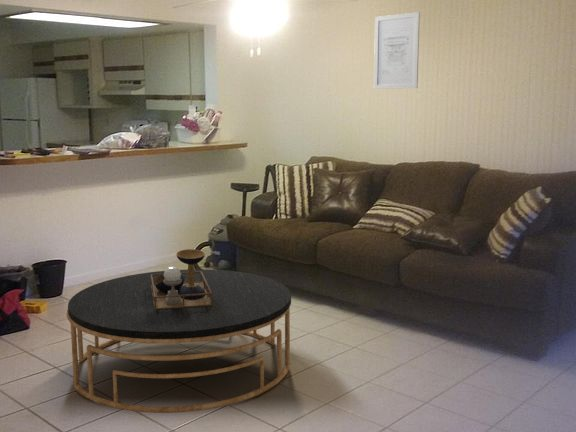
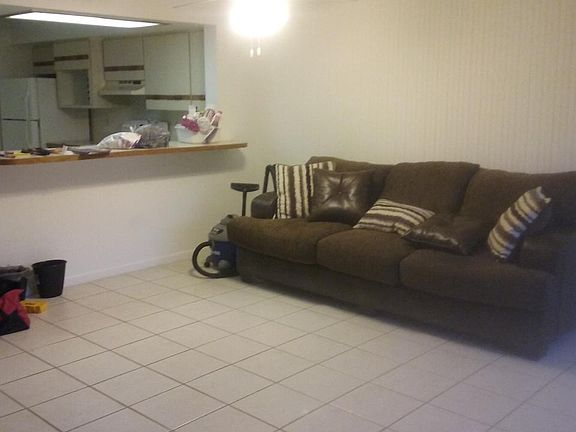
- wall art (395, 52)
- coffee table (181, 310)
